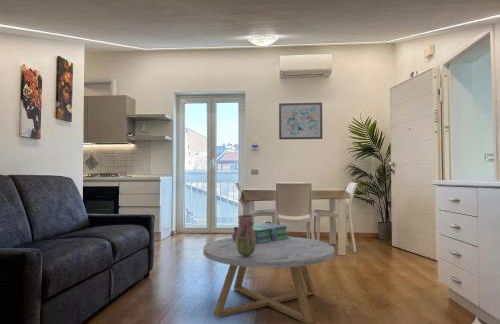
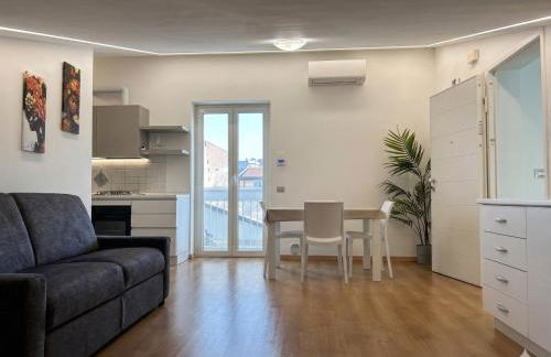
- stack of books (260, 232)
- wall art (300, 121)
- coffee table (268, 267)
- vase (246, 235)
